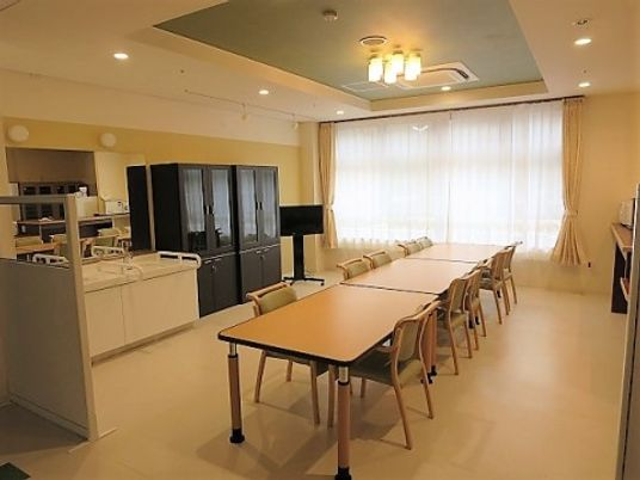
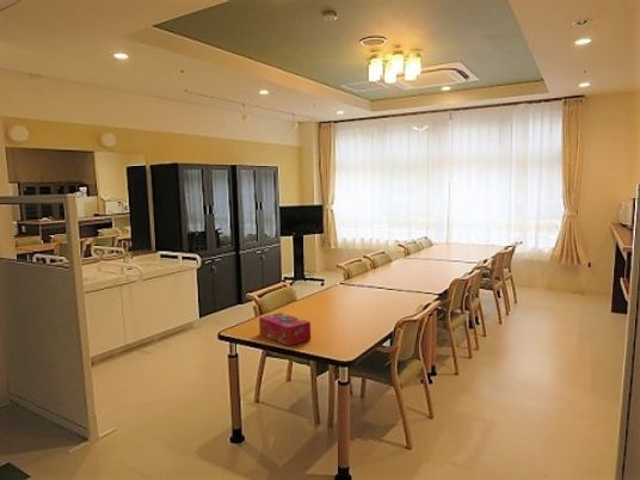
+ tissue box (284, 327)
